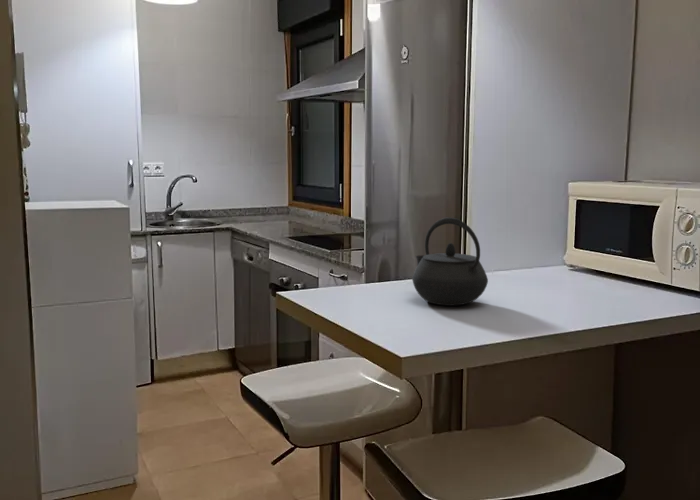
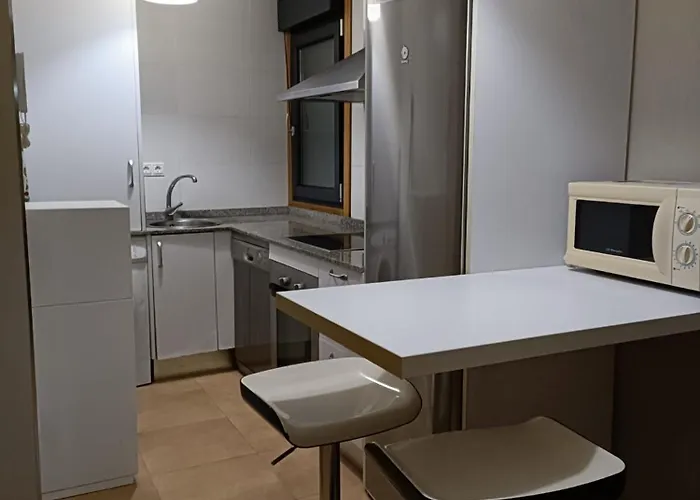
- kettle (446, 259)
